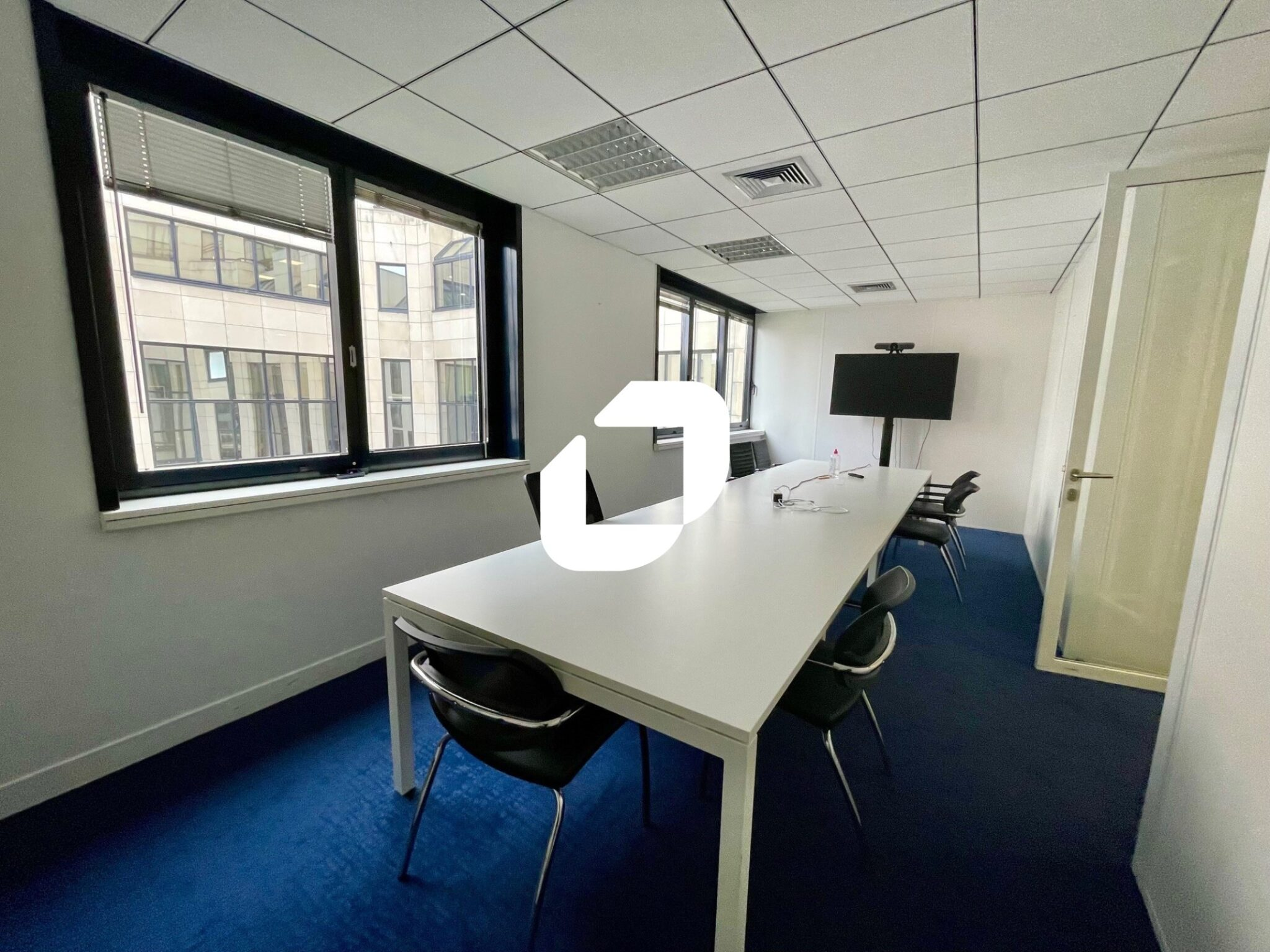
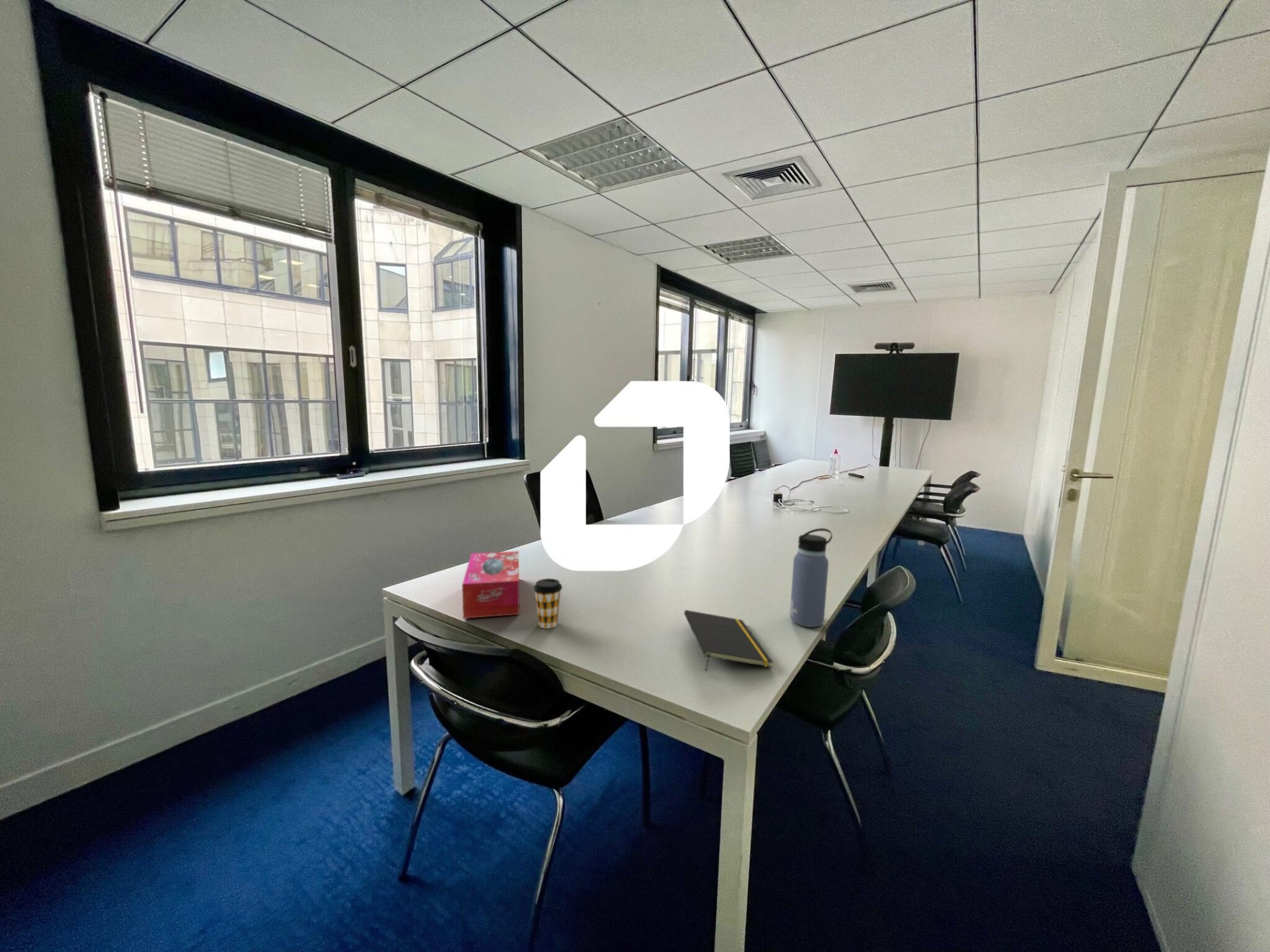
+ tissue box (494, 581)
+ coffee cup (548, 604)
+ notepad (725, 636)
+ water bottle (810, 573)
